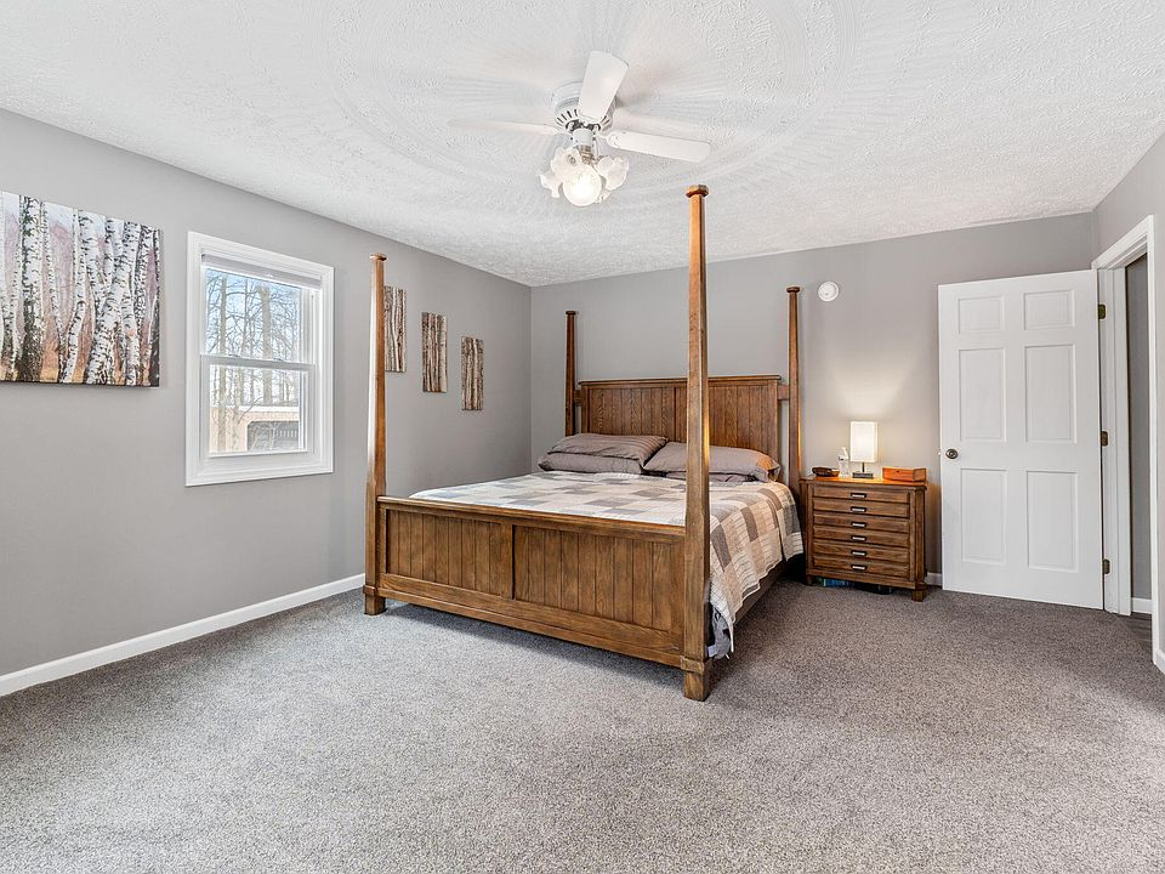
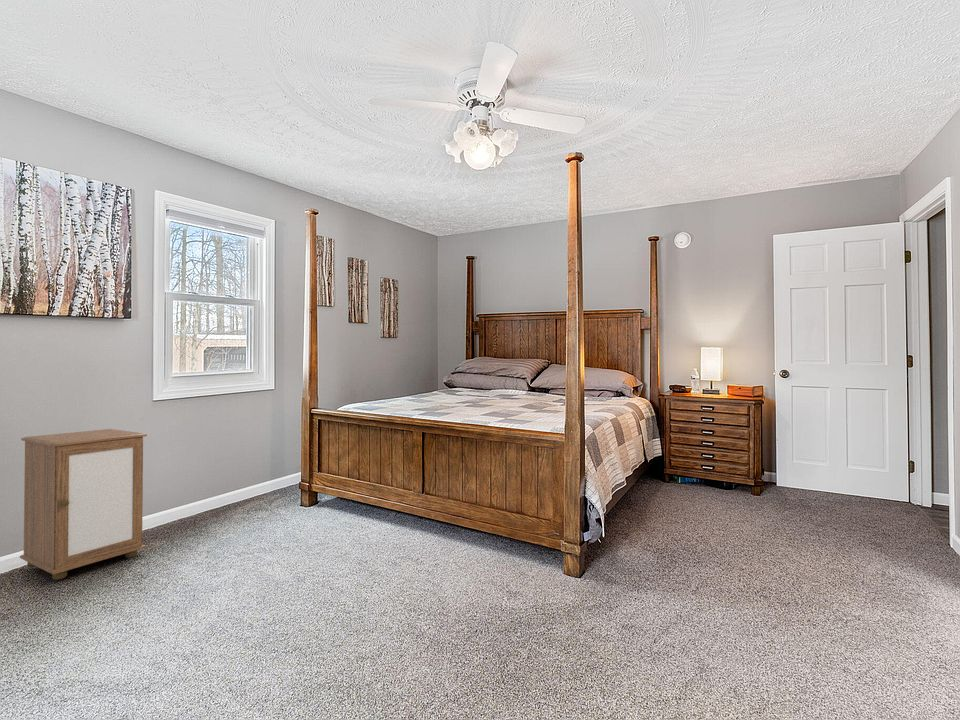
+ cabinet (86, 498)
